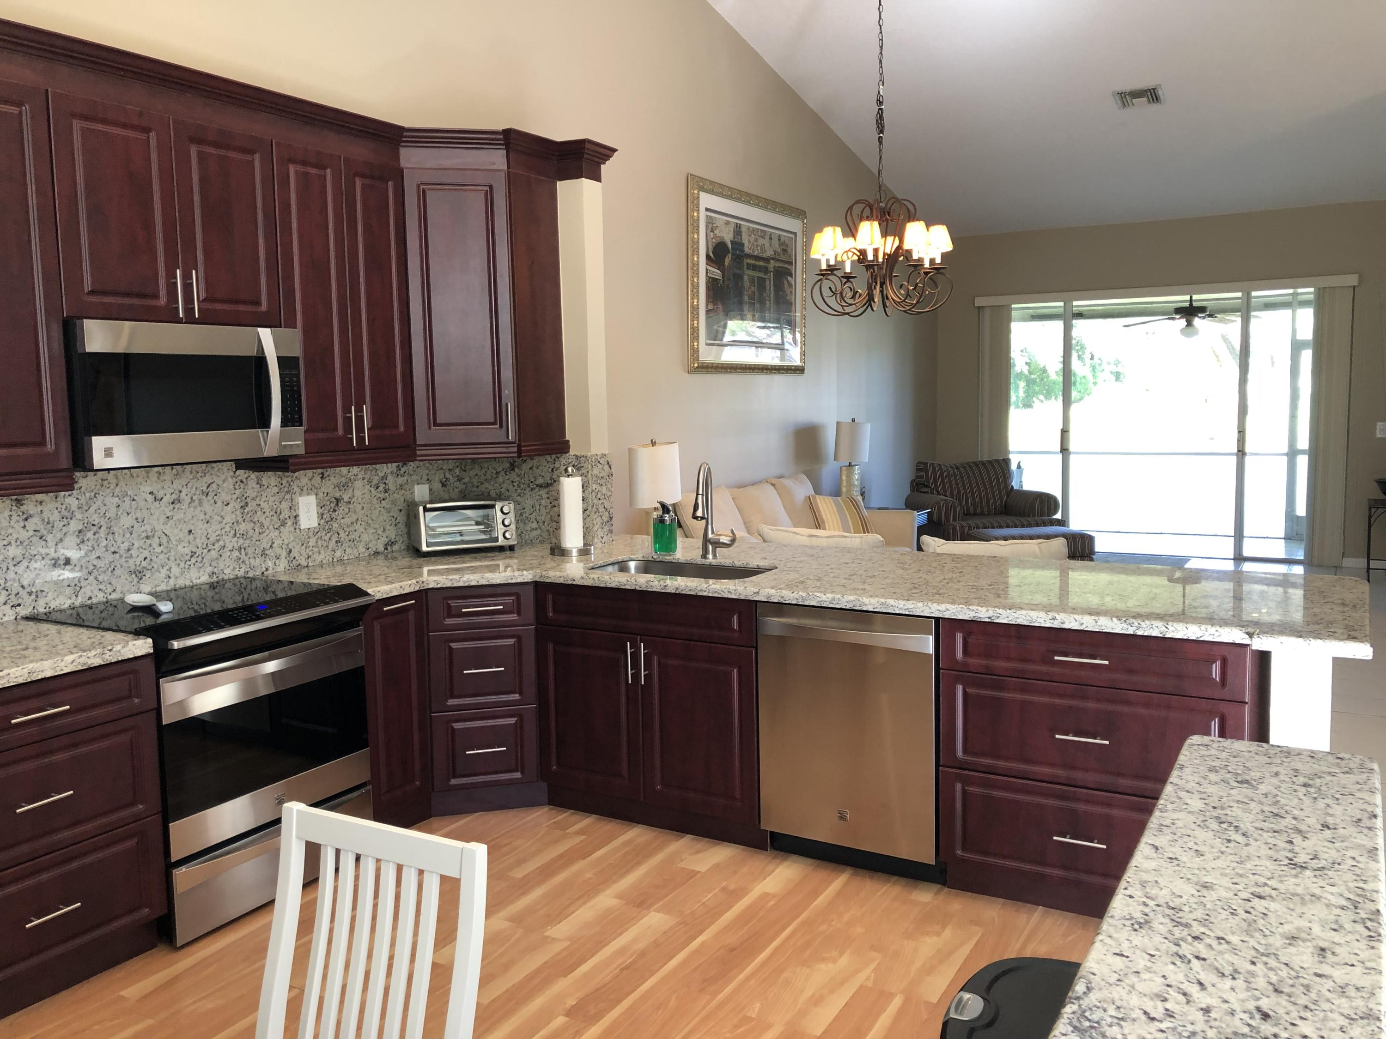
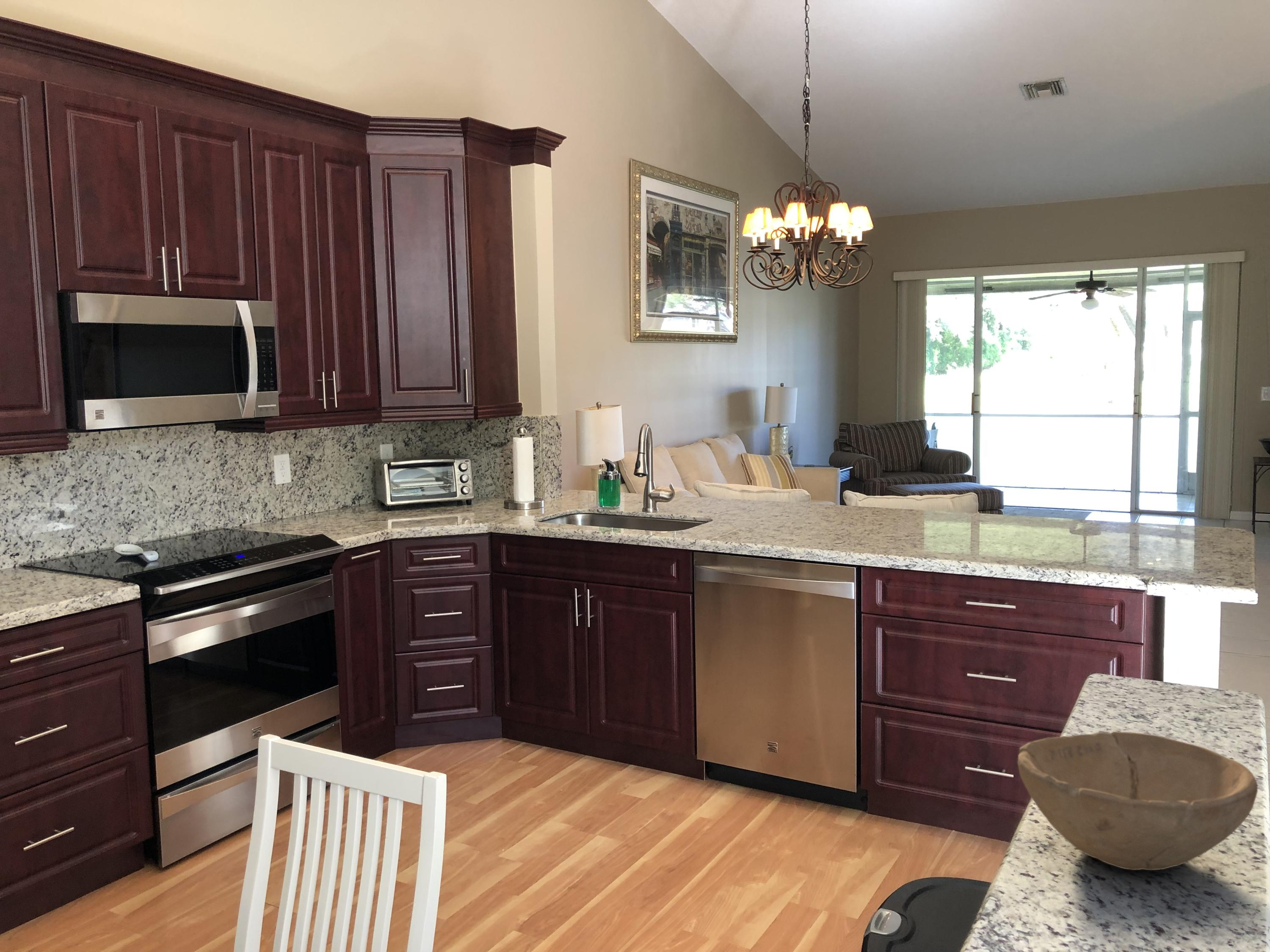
+ bowl (1132, 808)
